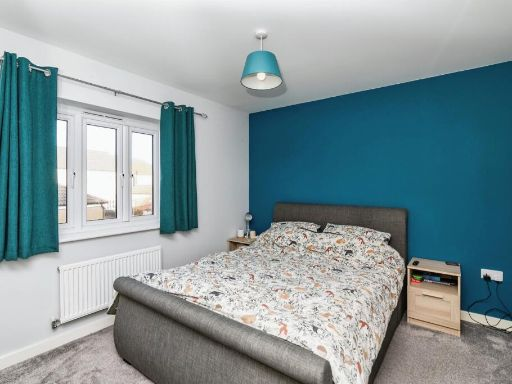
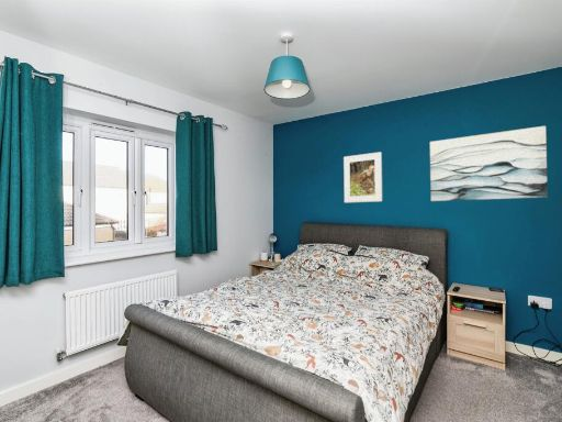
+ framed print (362, 178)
+ wall art (483, 167)
